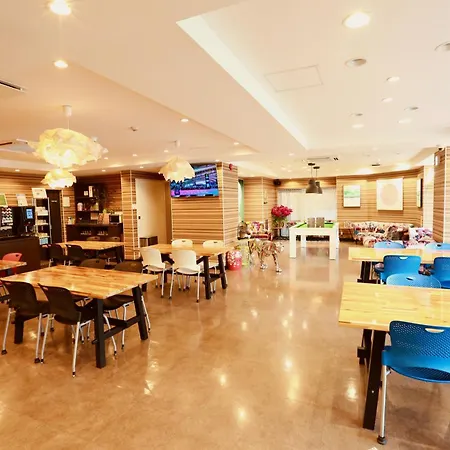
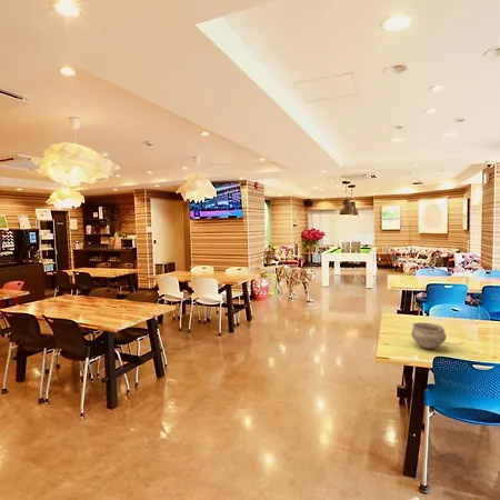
+ bowl (428, 336)
